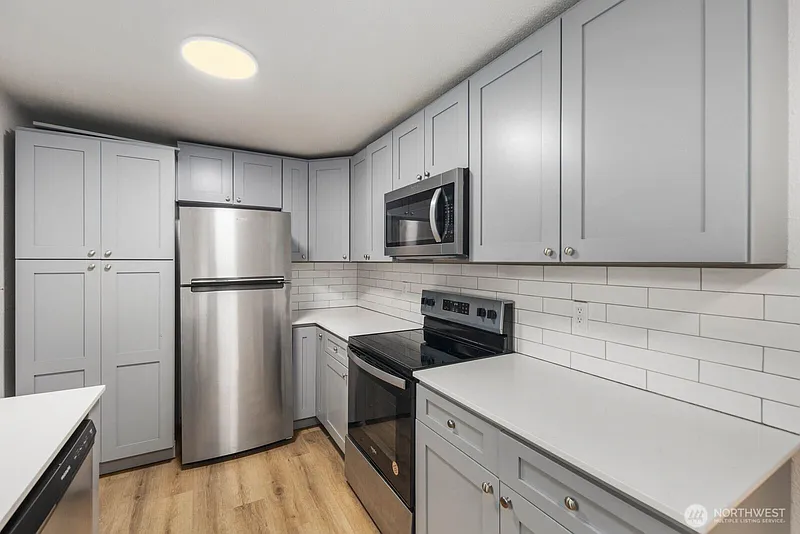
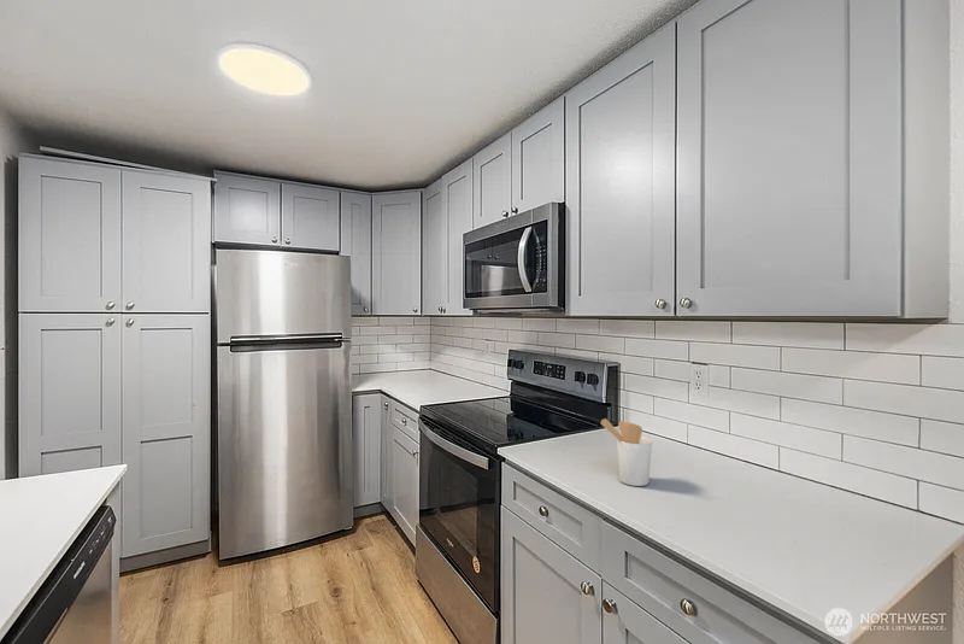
+ utensil holder (624, 449)
